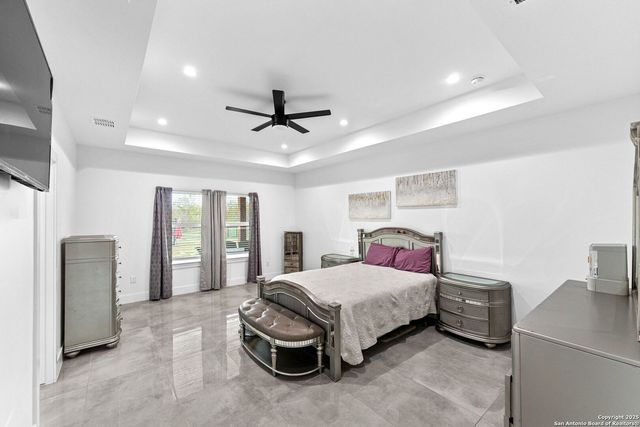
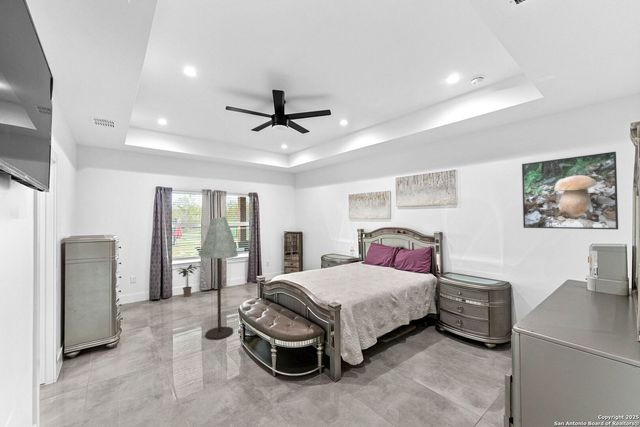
+ potted plant (187, 279)
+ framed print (565, 193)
+ floor lamp (218, 275)
